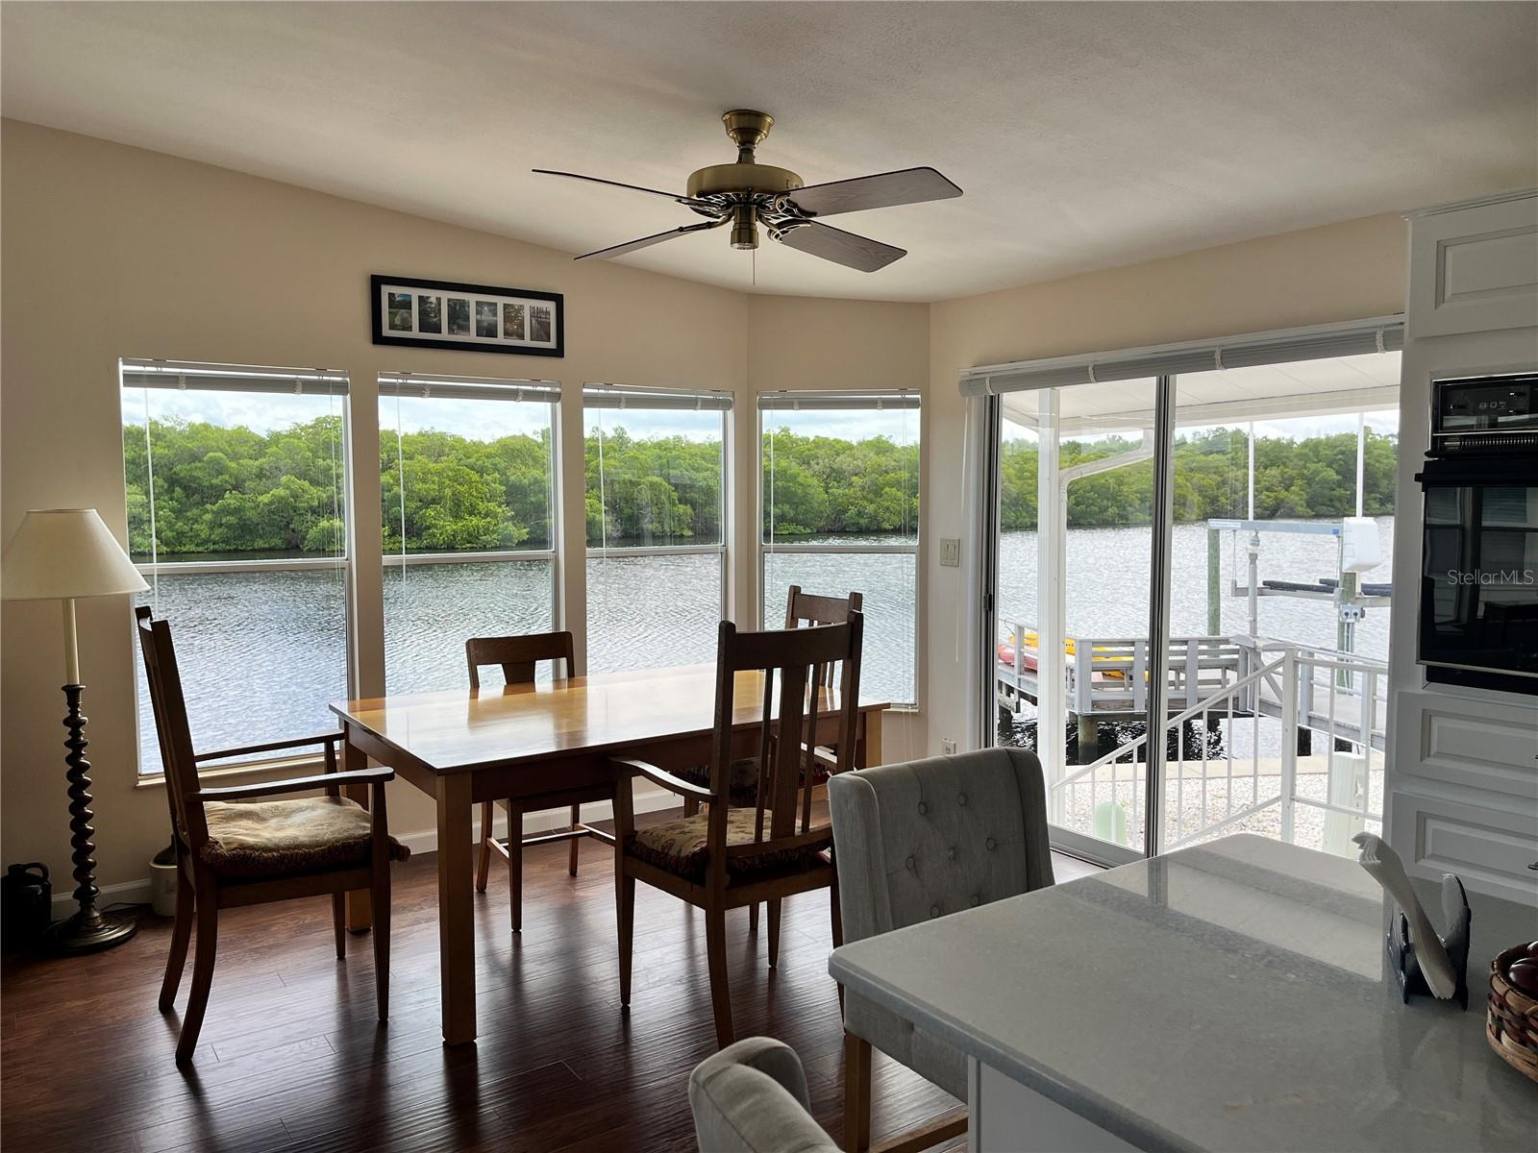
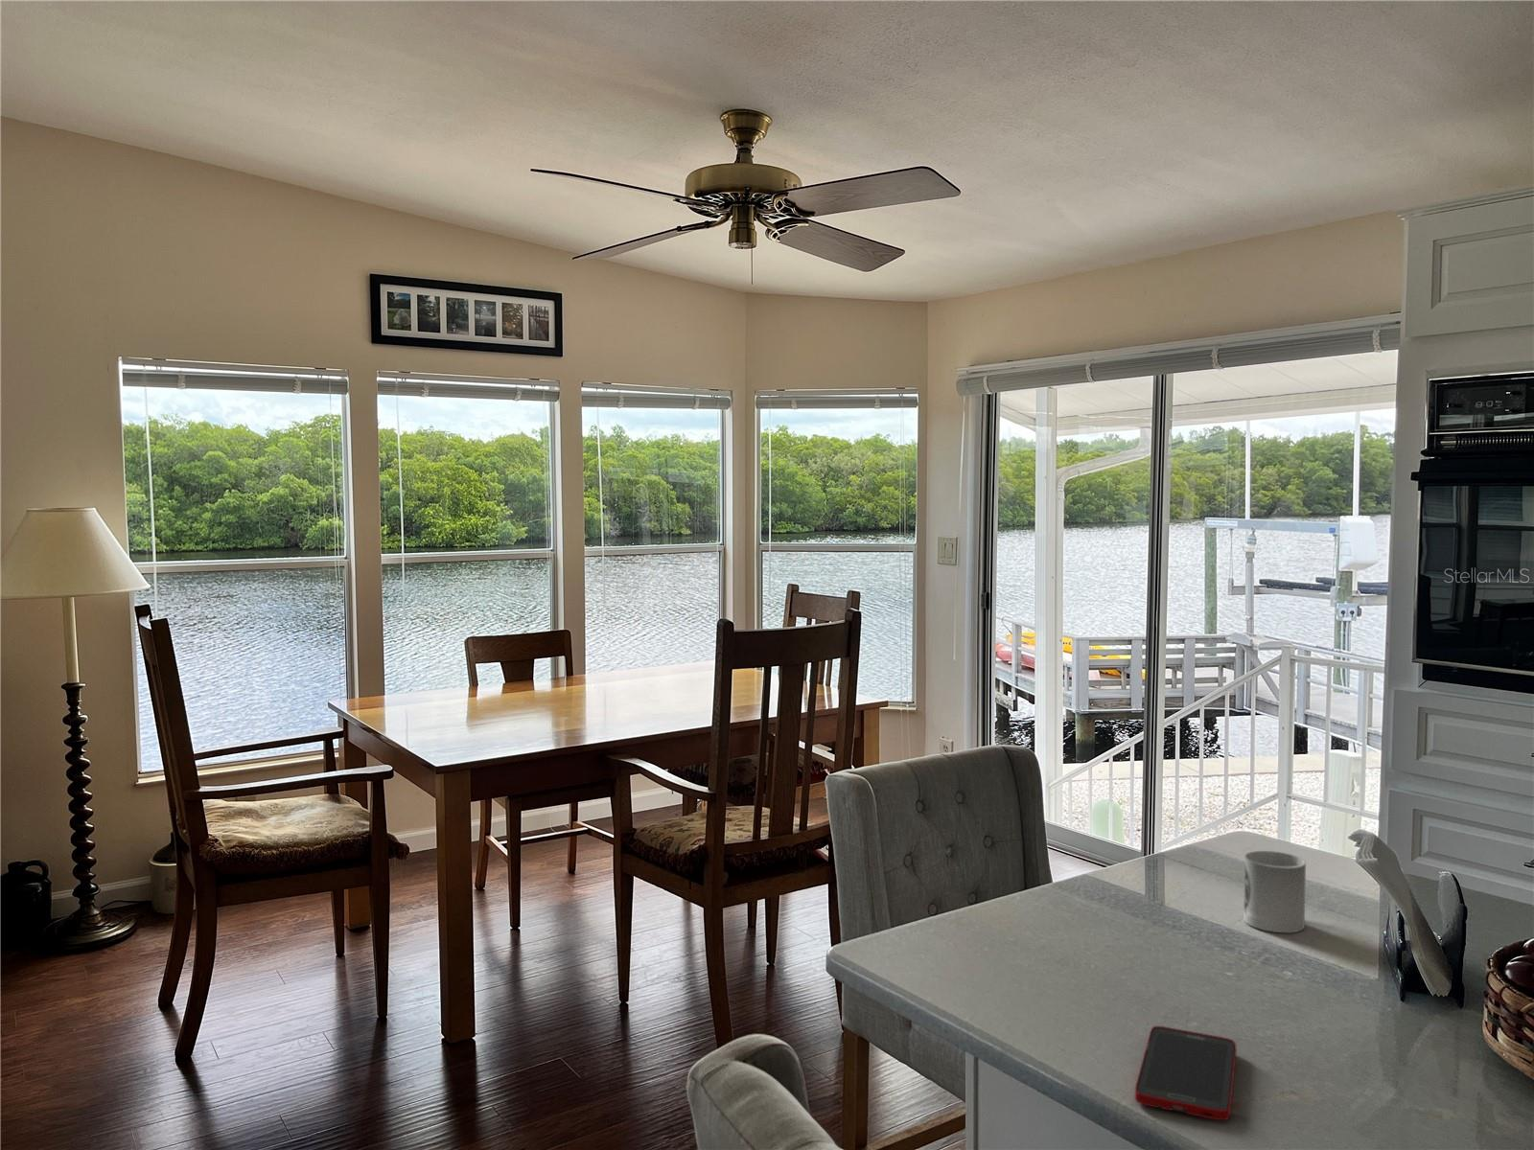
+ cell phone (1187, 1069)
+ cup (1276, 888)
